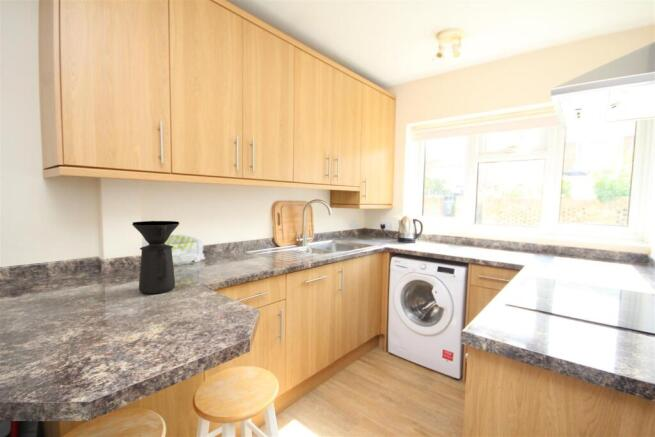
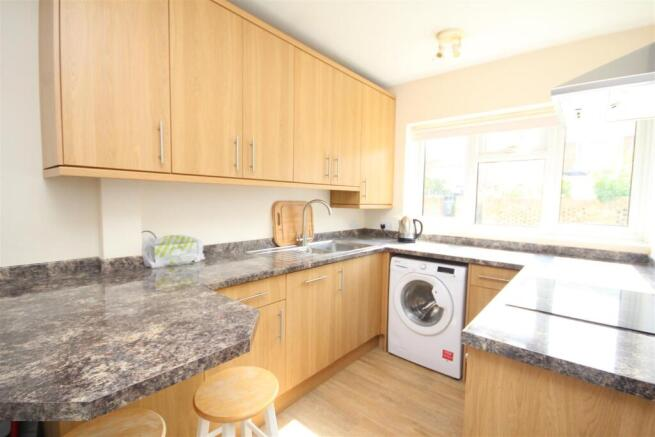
- coffee maker (157, 256)
